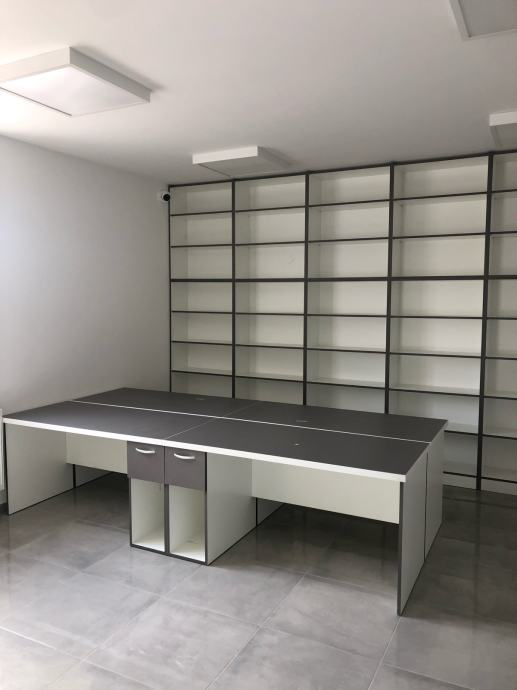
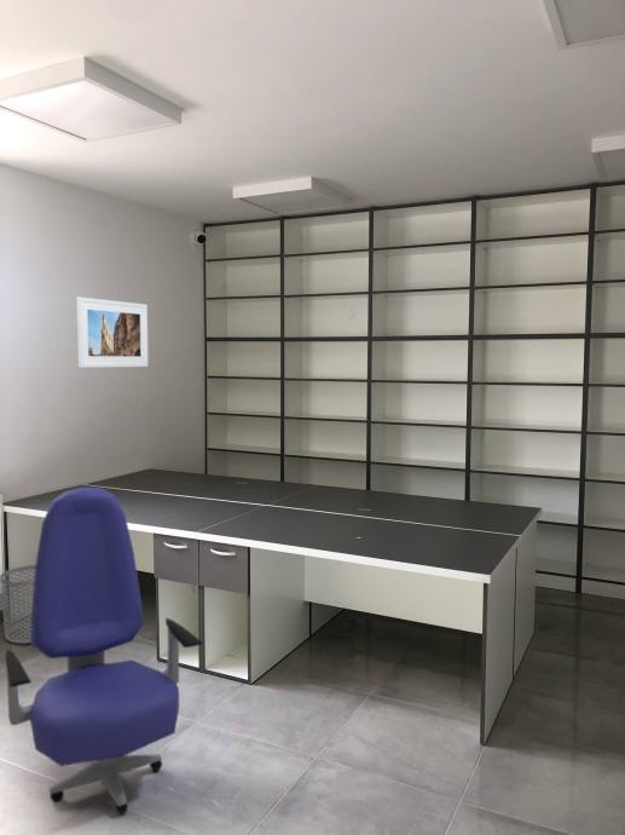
+ waste bin (30, 604)
+ office chair (100, 640)
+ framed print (115, 334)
